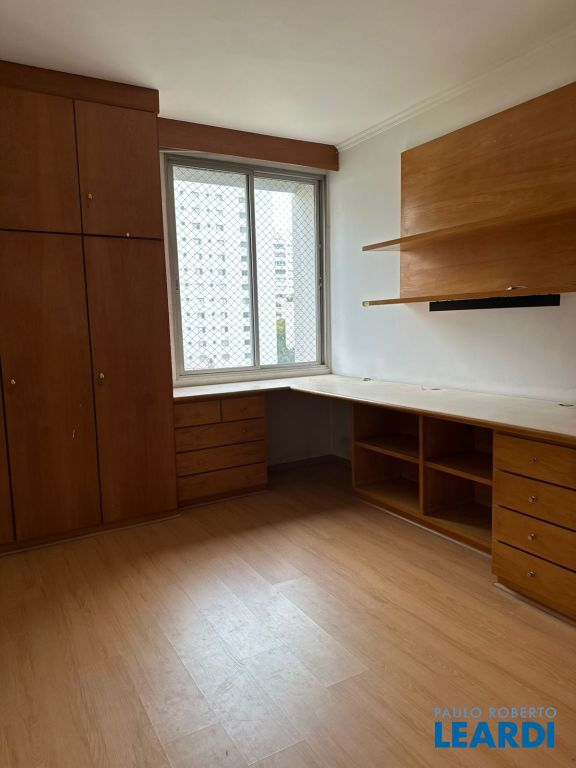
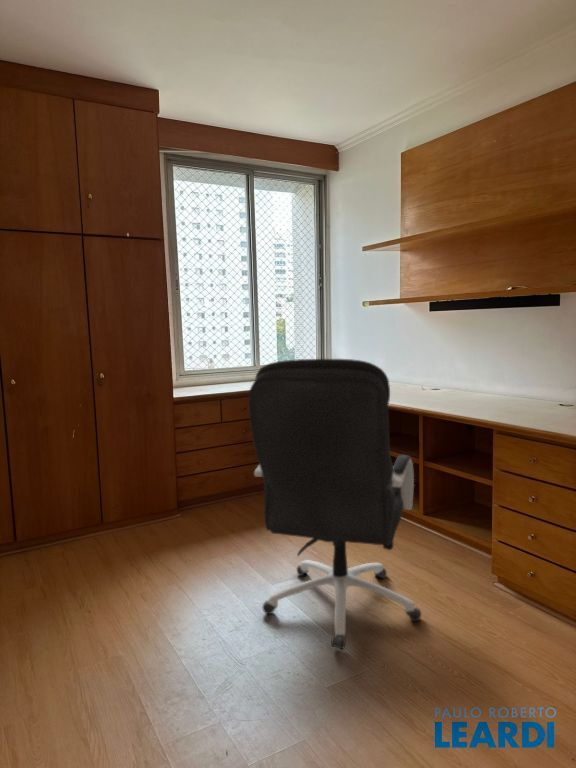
+ office chair (340, 486)
